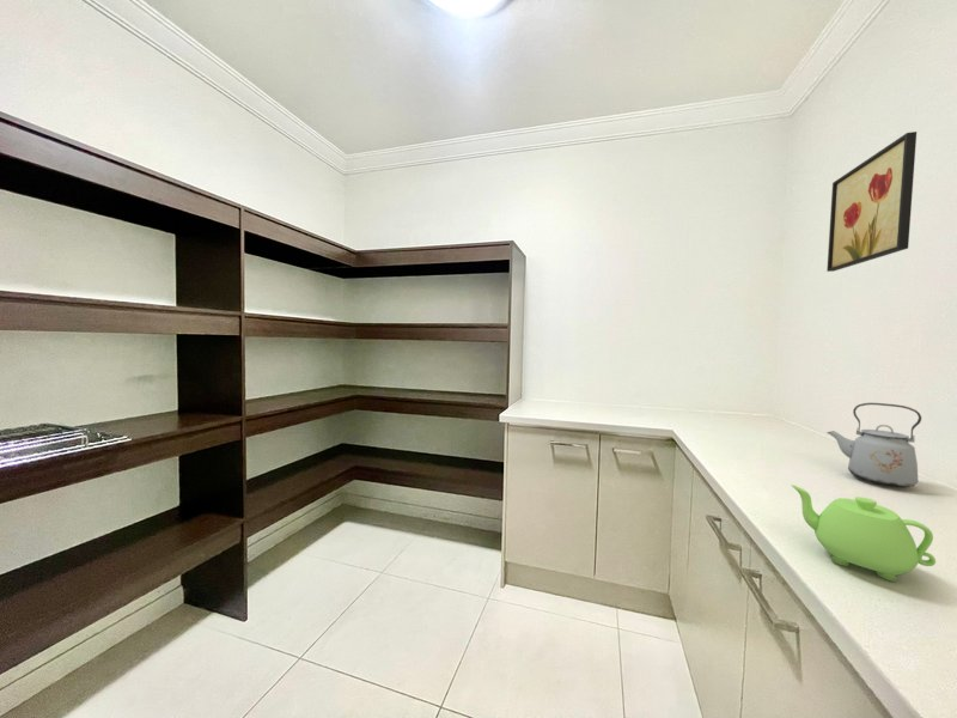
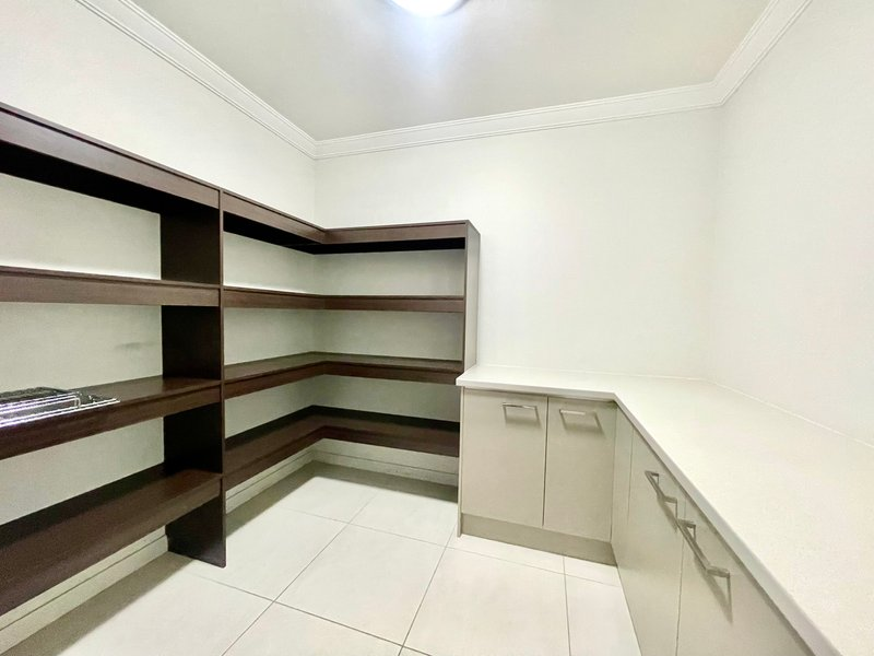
- wall art (867, 211)
- kettle (870, 440)
- teapot (855, 528)
